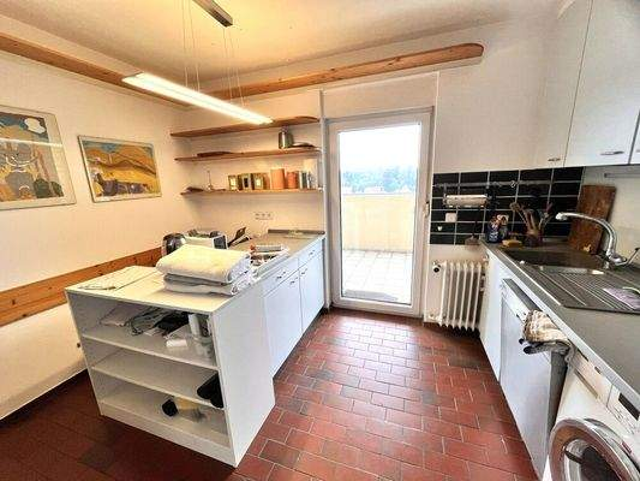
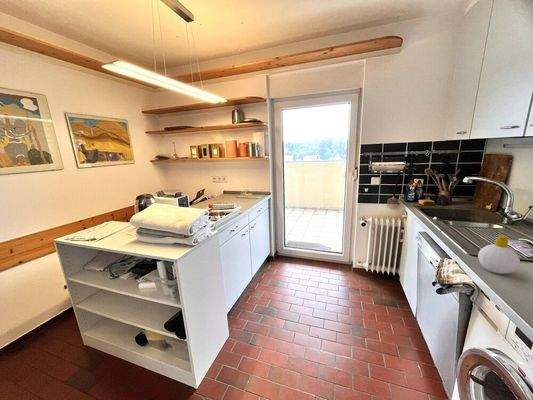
+ soap bottle (499, 253)
